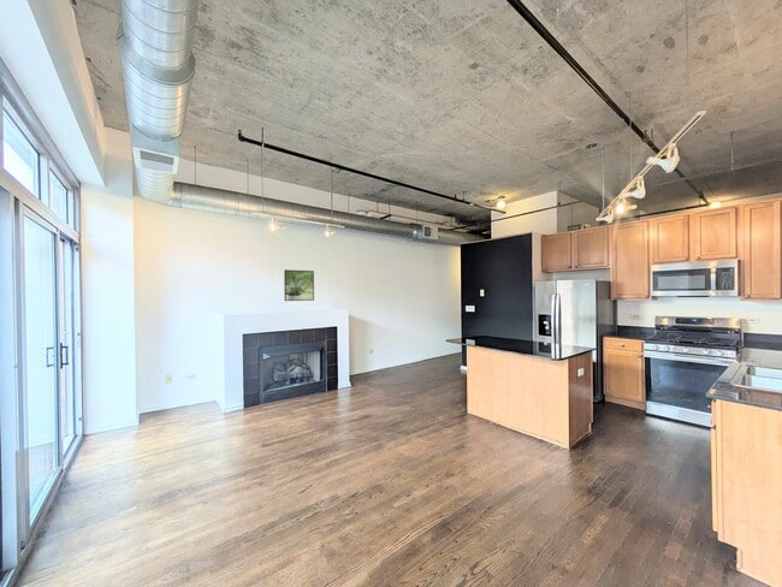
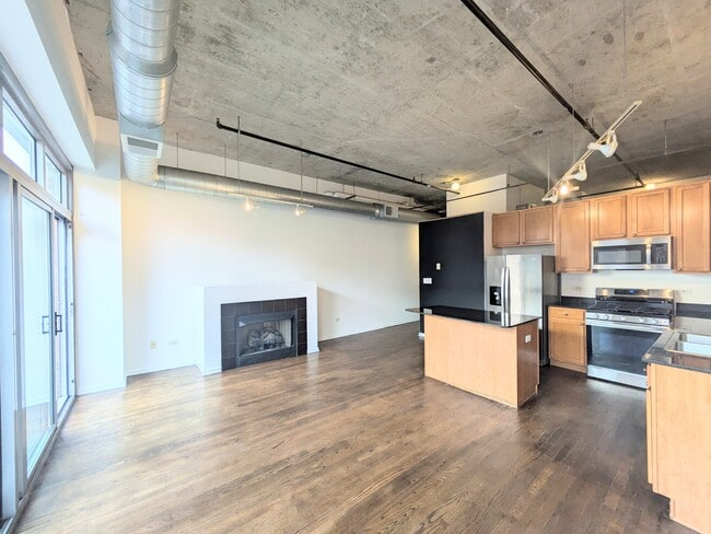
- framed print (300, 285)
